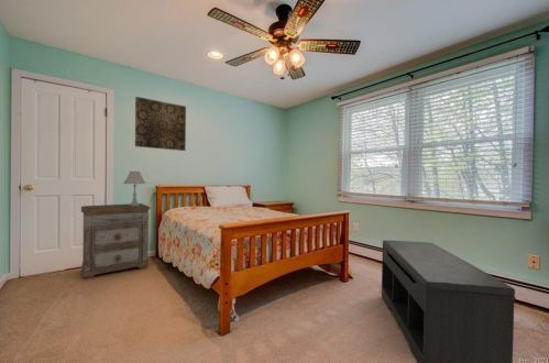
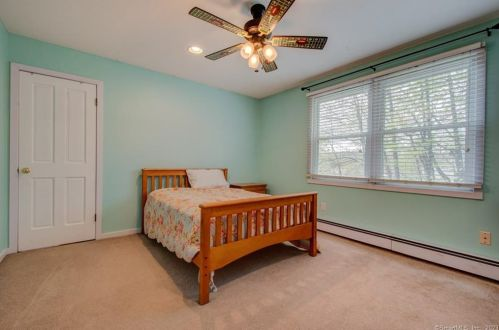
- table lamp (134, 188)
- nightstand (116, 237)
- wall art (162, 125)
- bench (429, 293)
